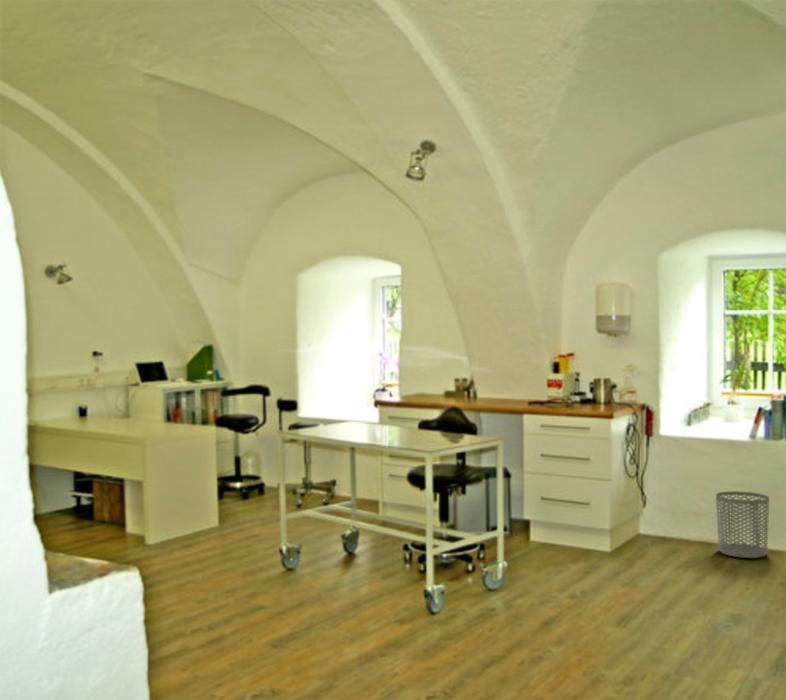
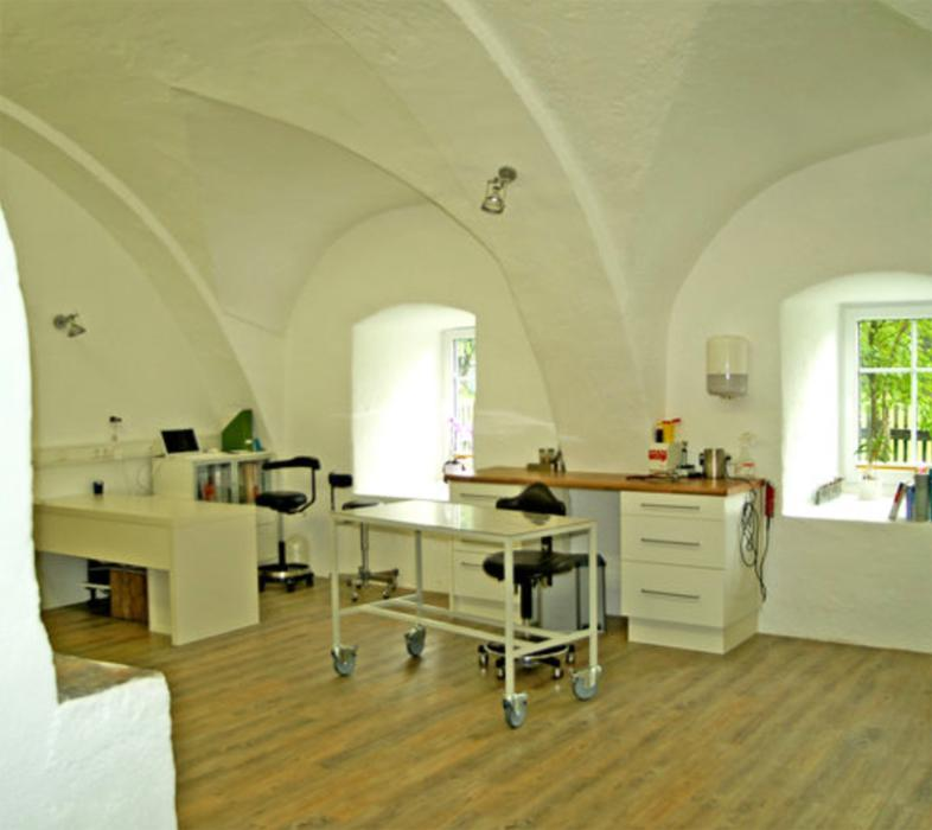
- waste bin (742, 524)
